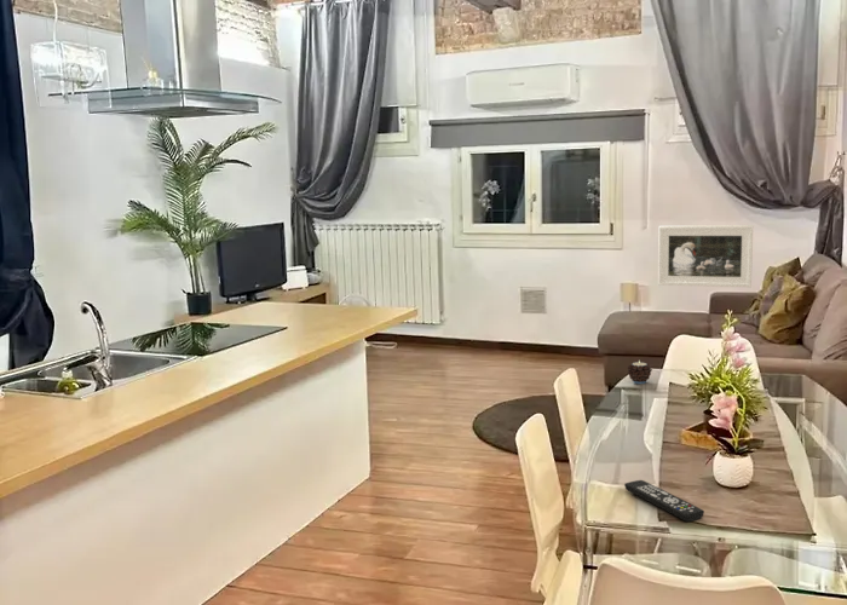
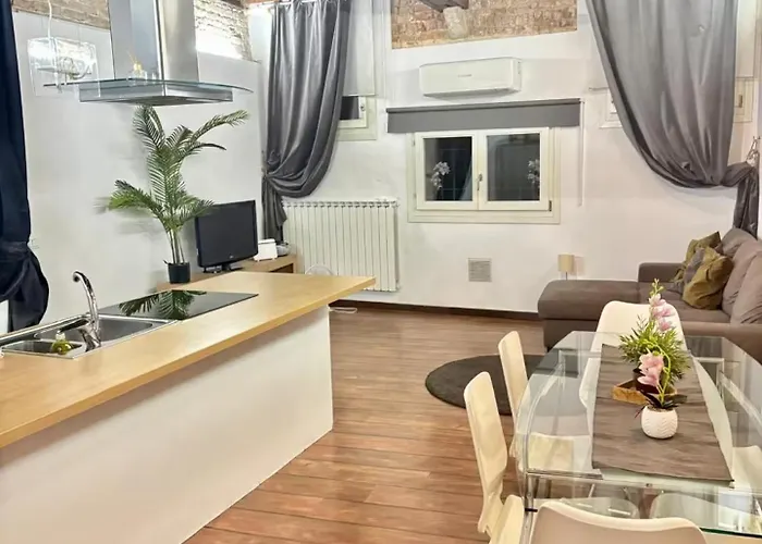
- remote control (662, 500)
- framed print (704, 255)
- candle (639, 370)
